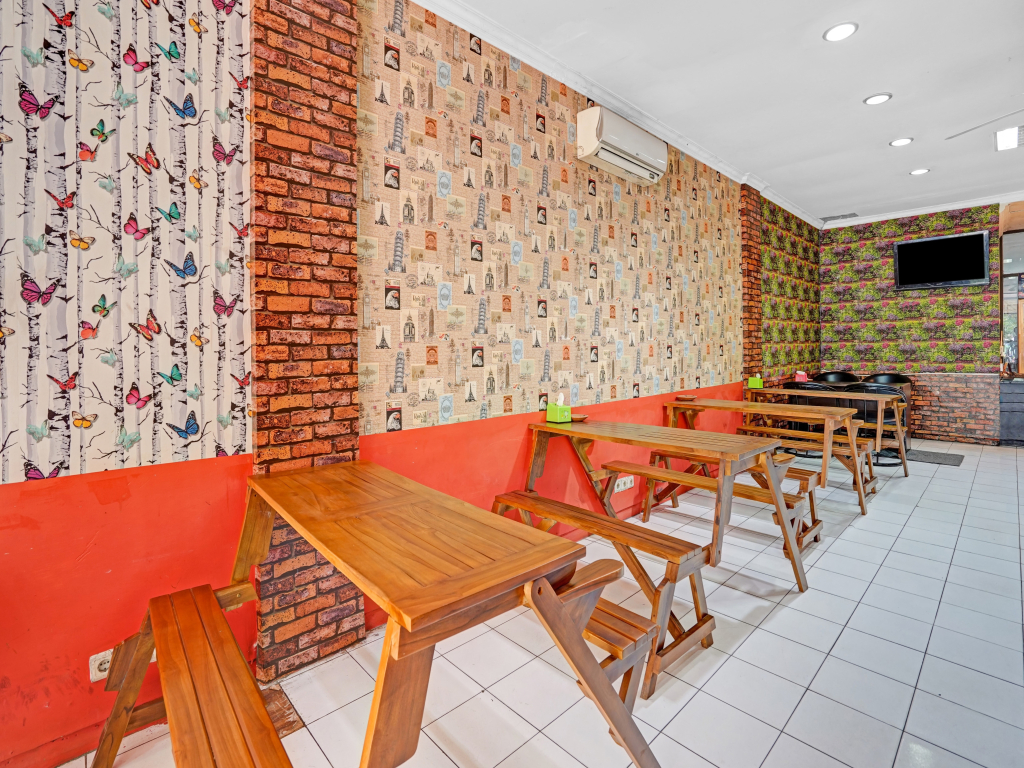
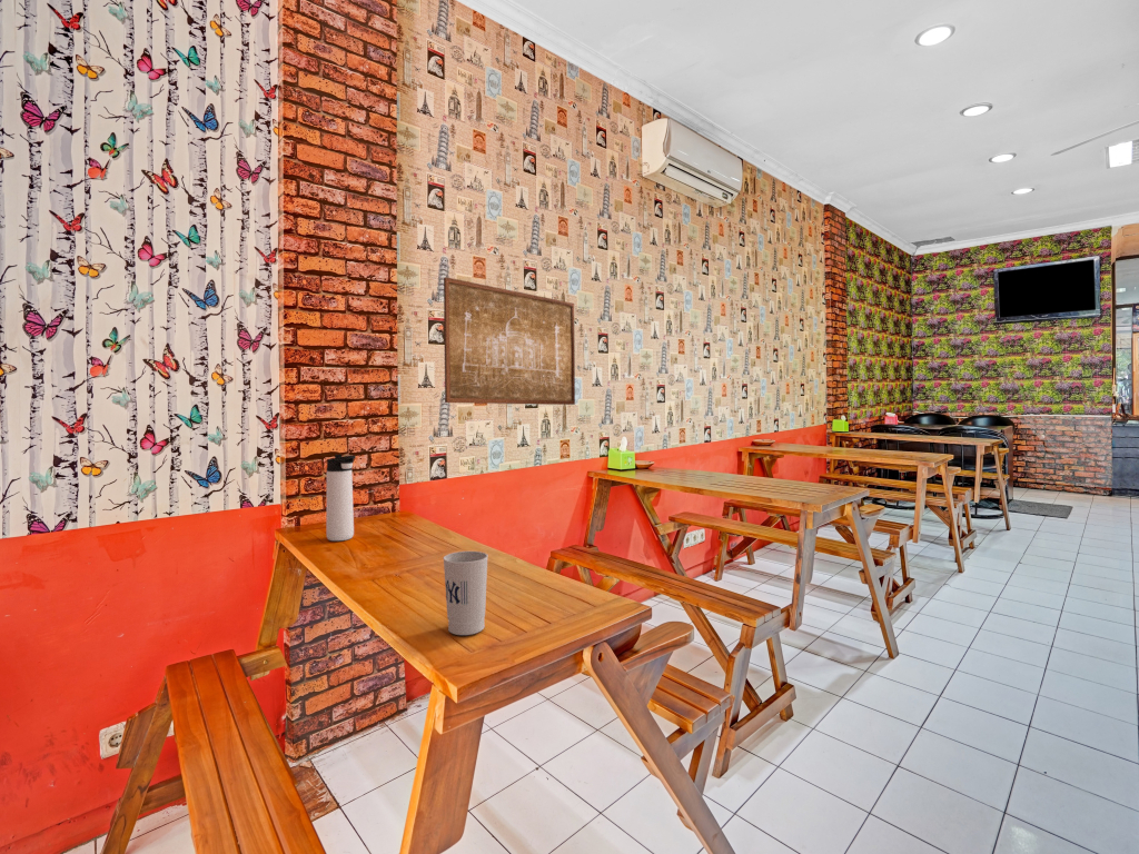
+ thermos bottle (341, 497)
+ wall art (516, 347)
+ cup (466, 592)
